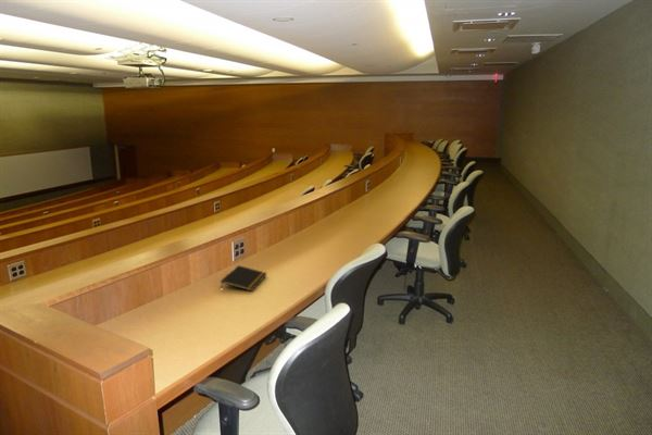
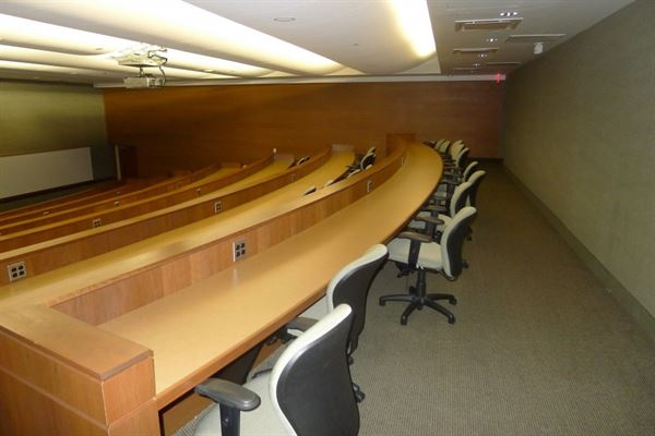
- notepad (244, 277)
